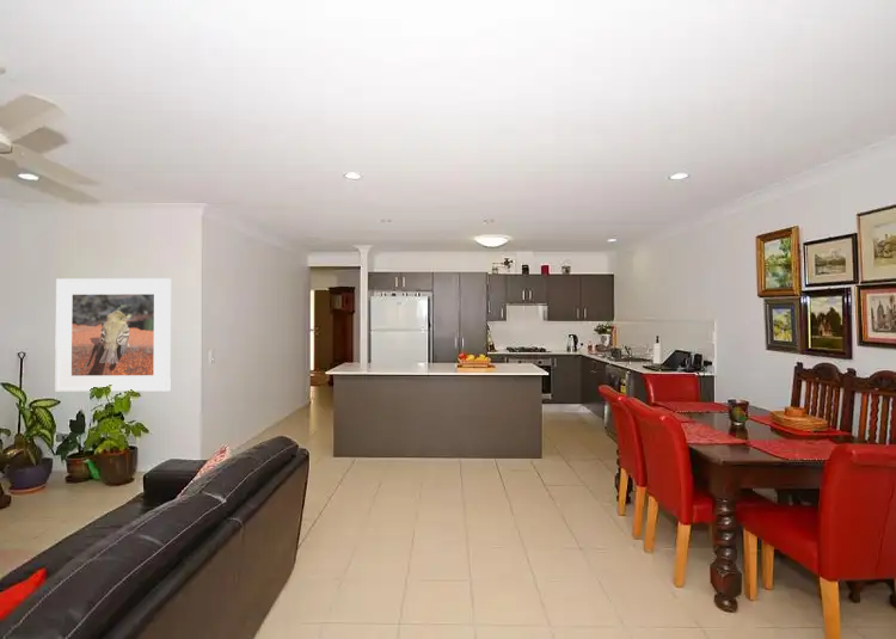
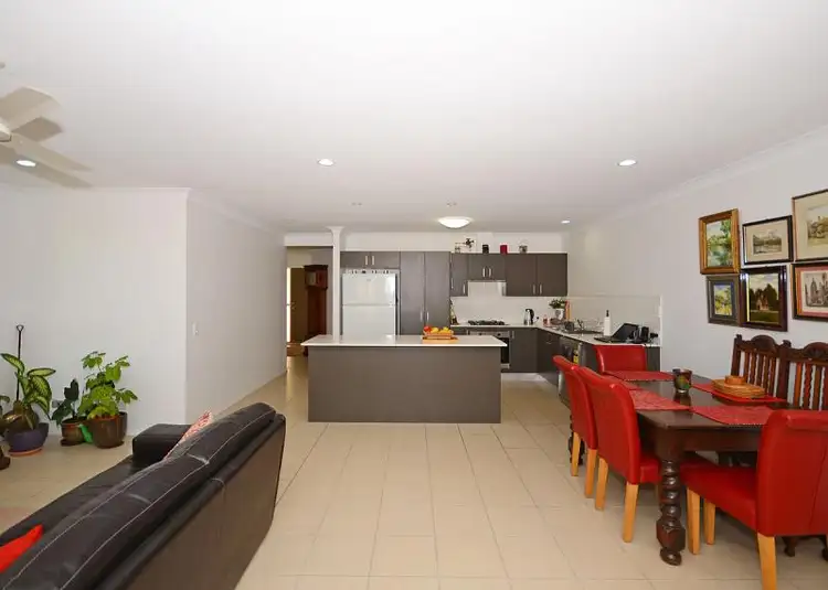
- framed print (112, 334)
